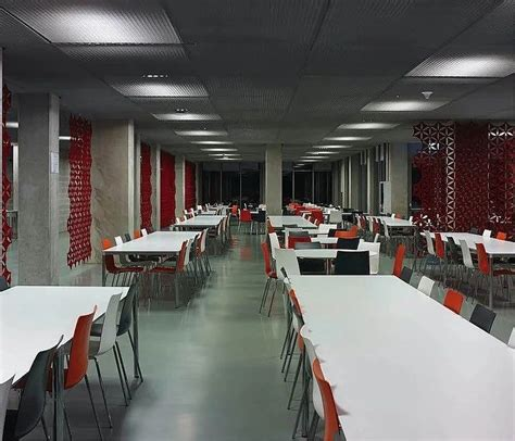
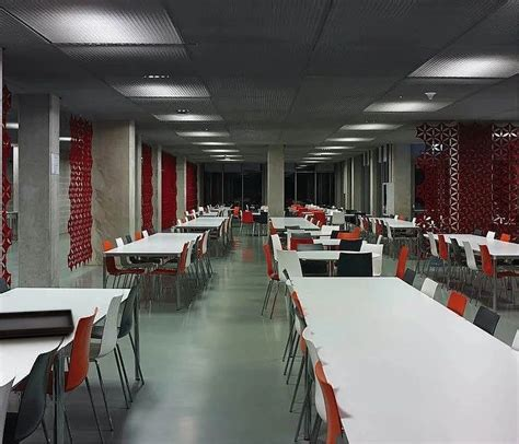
+ serving tray (31, 322)
